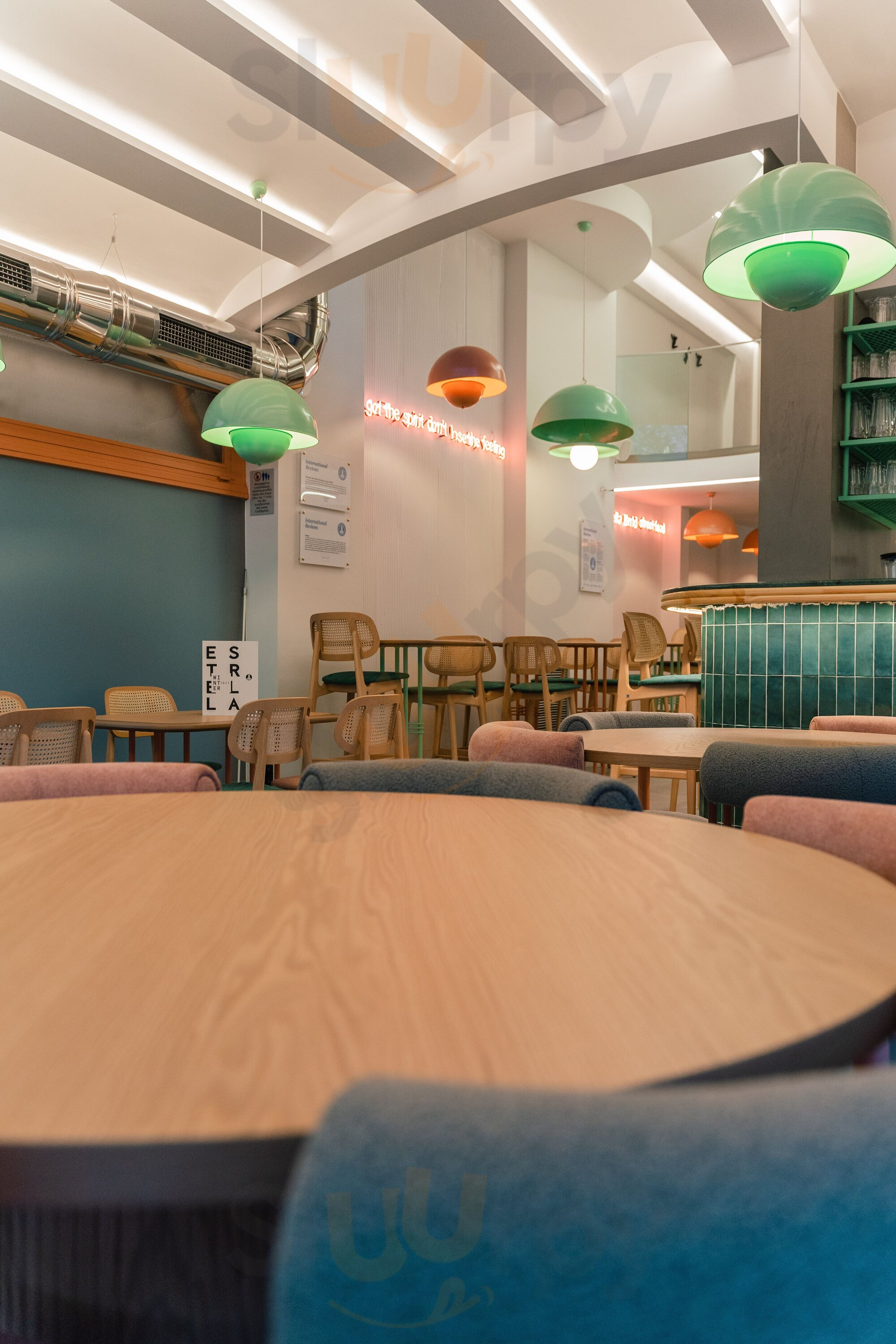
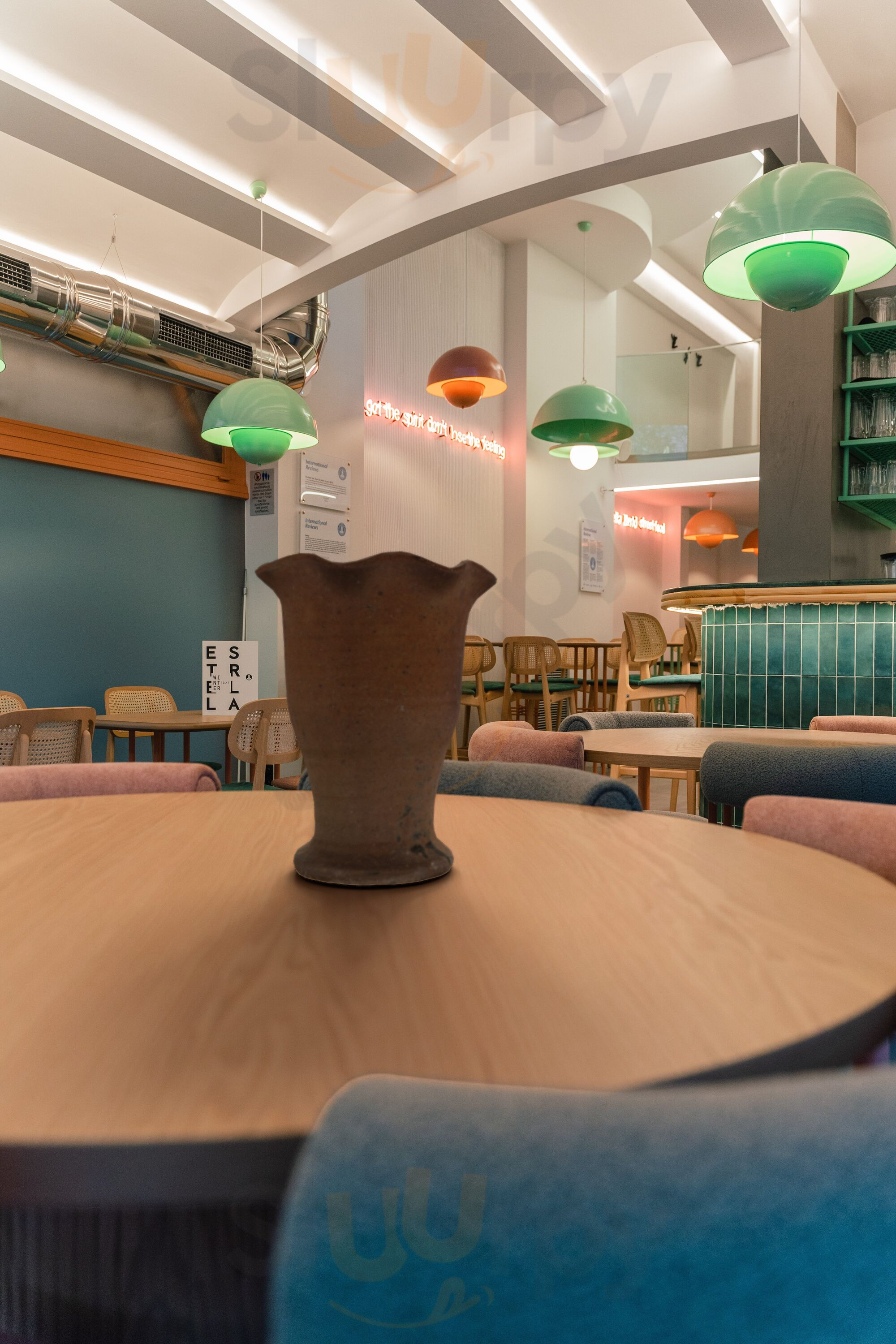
+ vase (376, 715)
